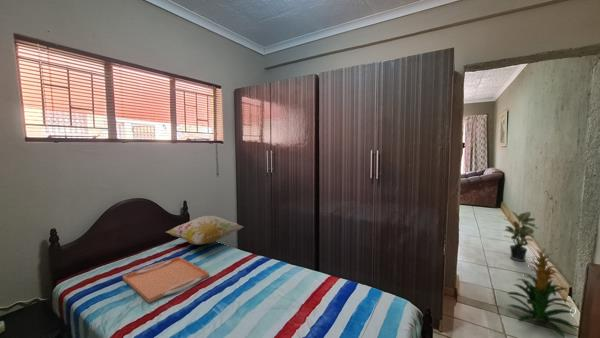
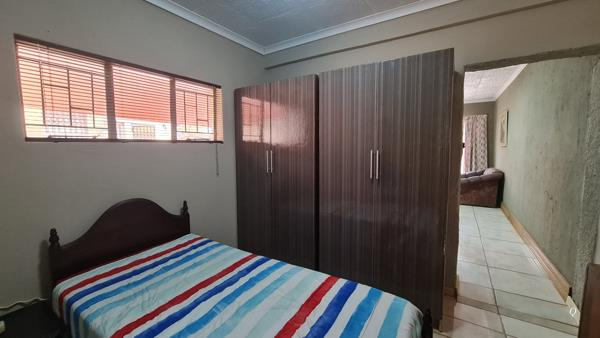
- indoor plant (541, 283)
- potted plant (520, 235)
- serving tray (166, 275)
- decorative pillow (206, 229)
